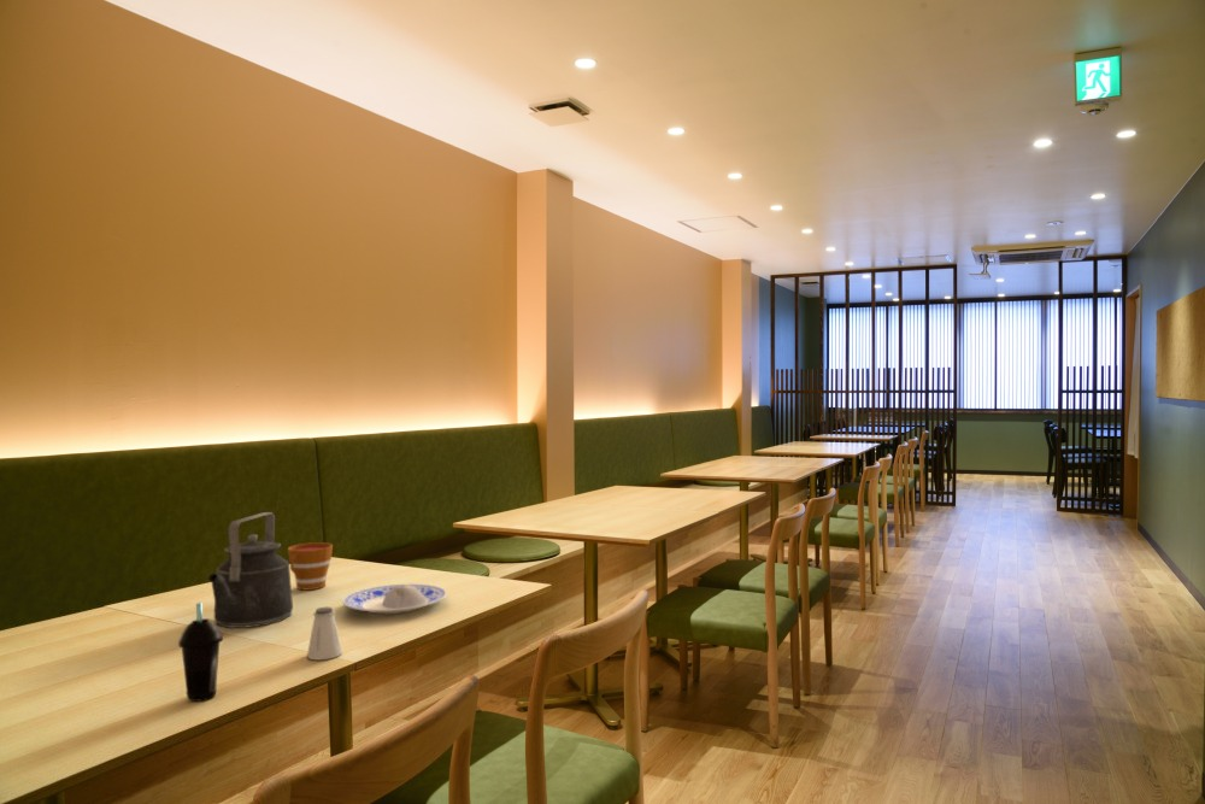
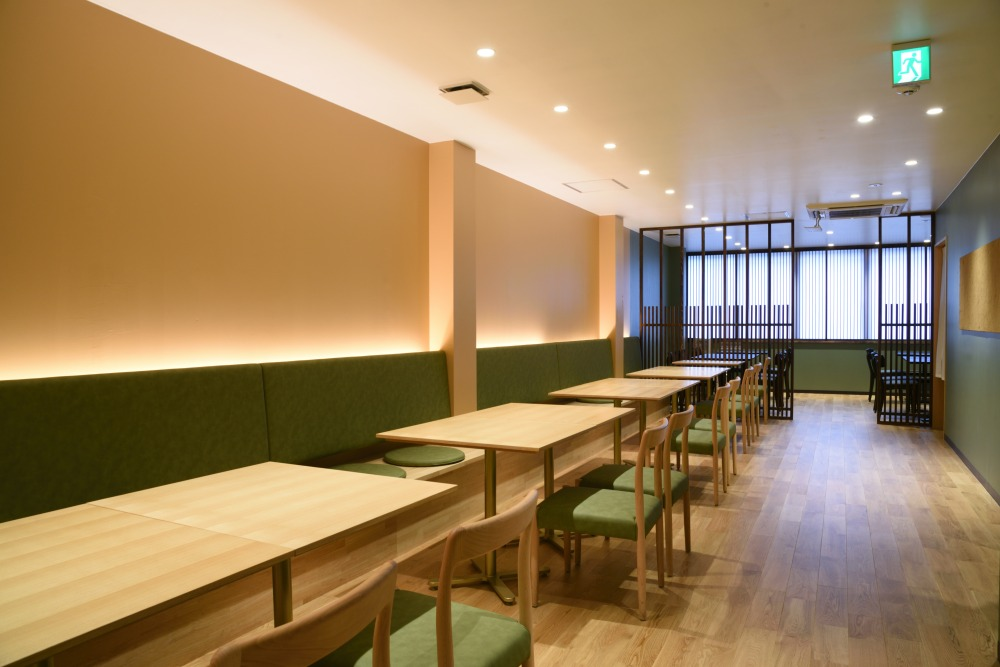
- cup (308, 567)
- saltshaker (324, 632)
- kettle (242, 571)
- cup (200, 650)
- plate (395, 595)
